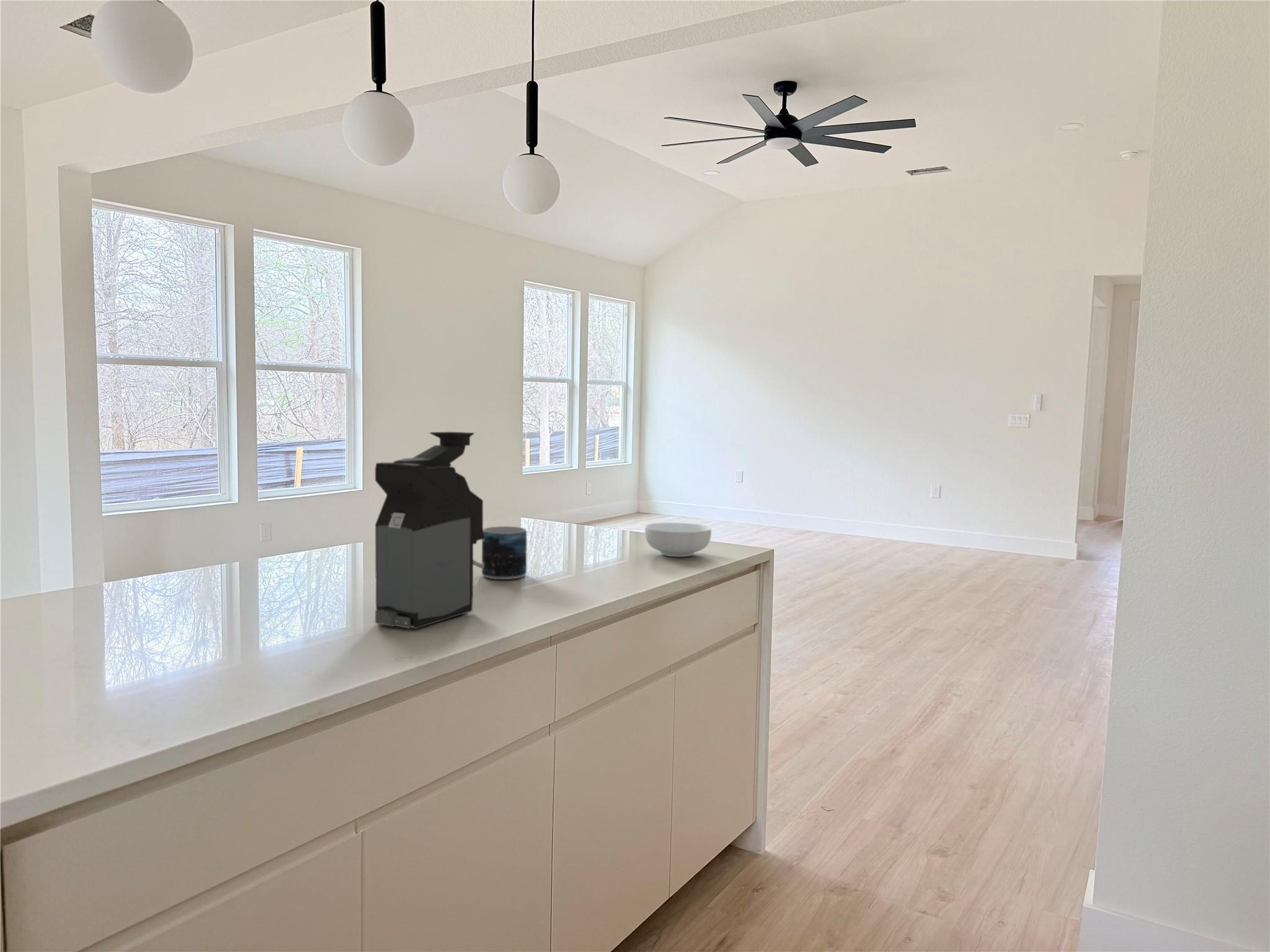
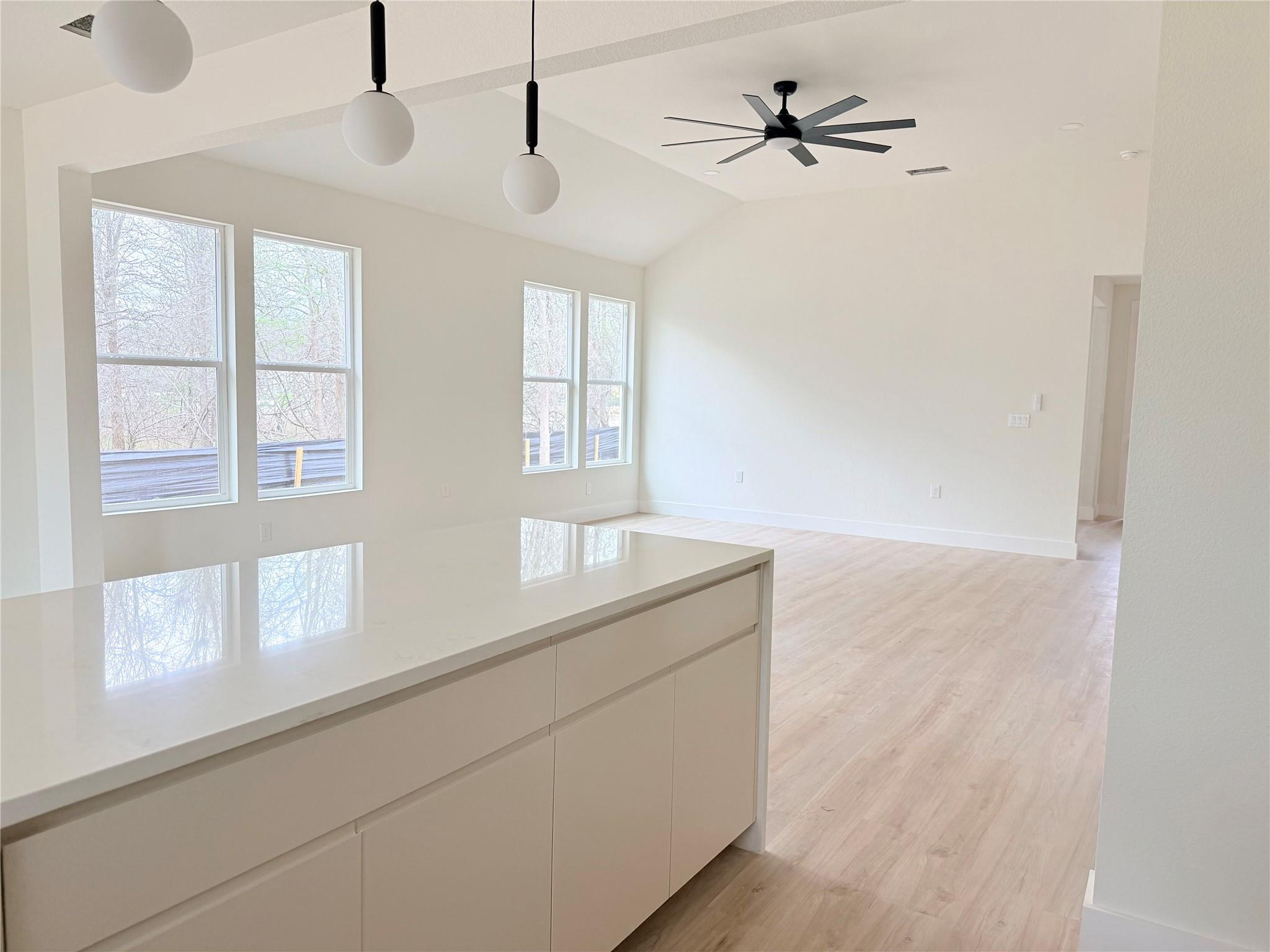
- cereal bowl (678, 540)
- coffee maker (430, 525)
- mug (494, 553)
